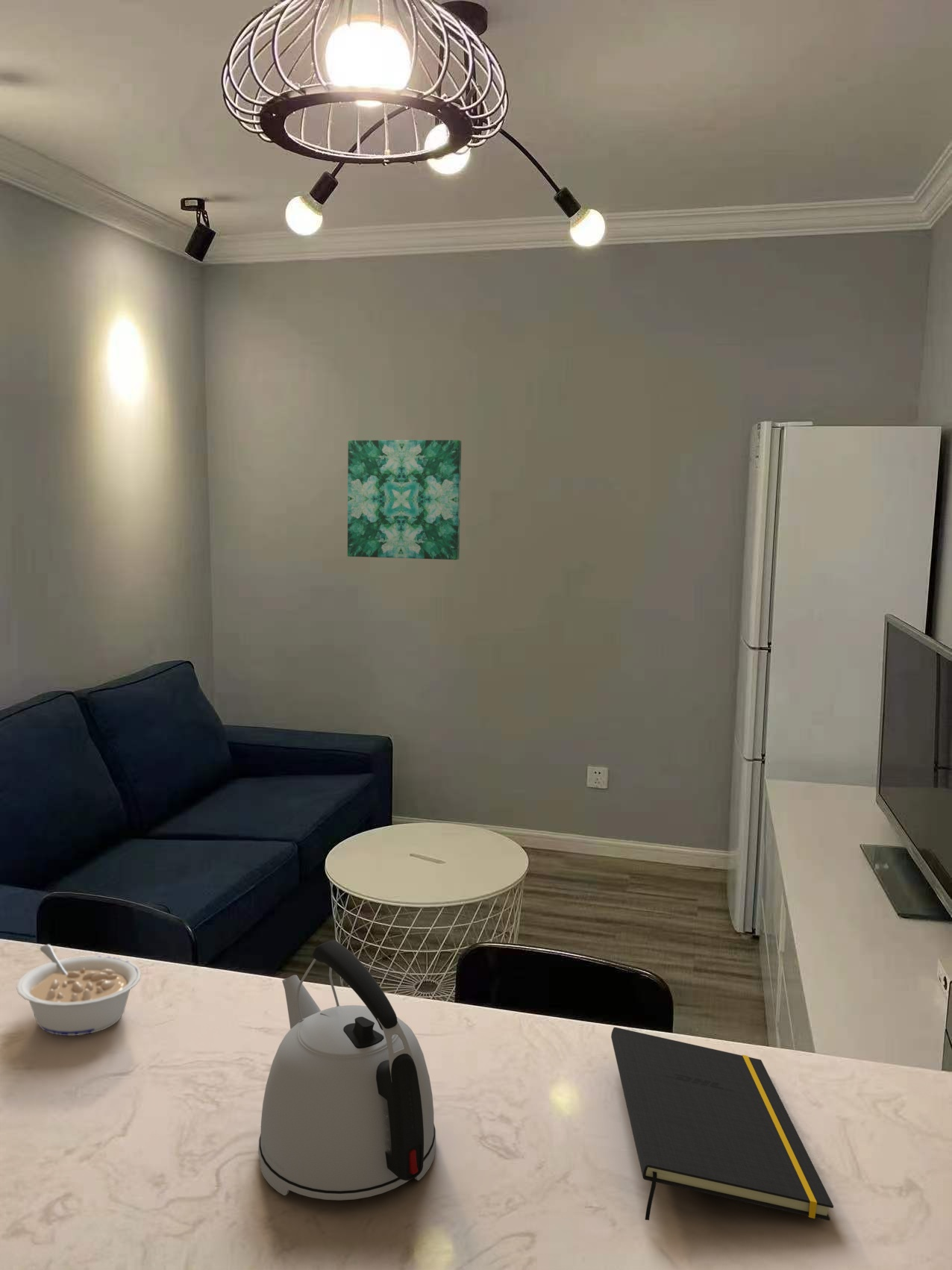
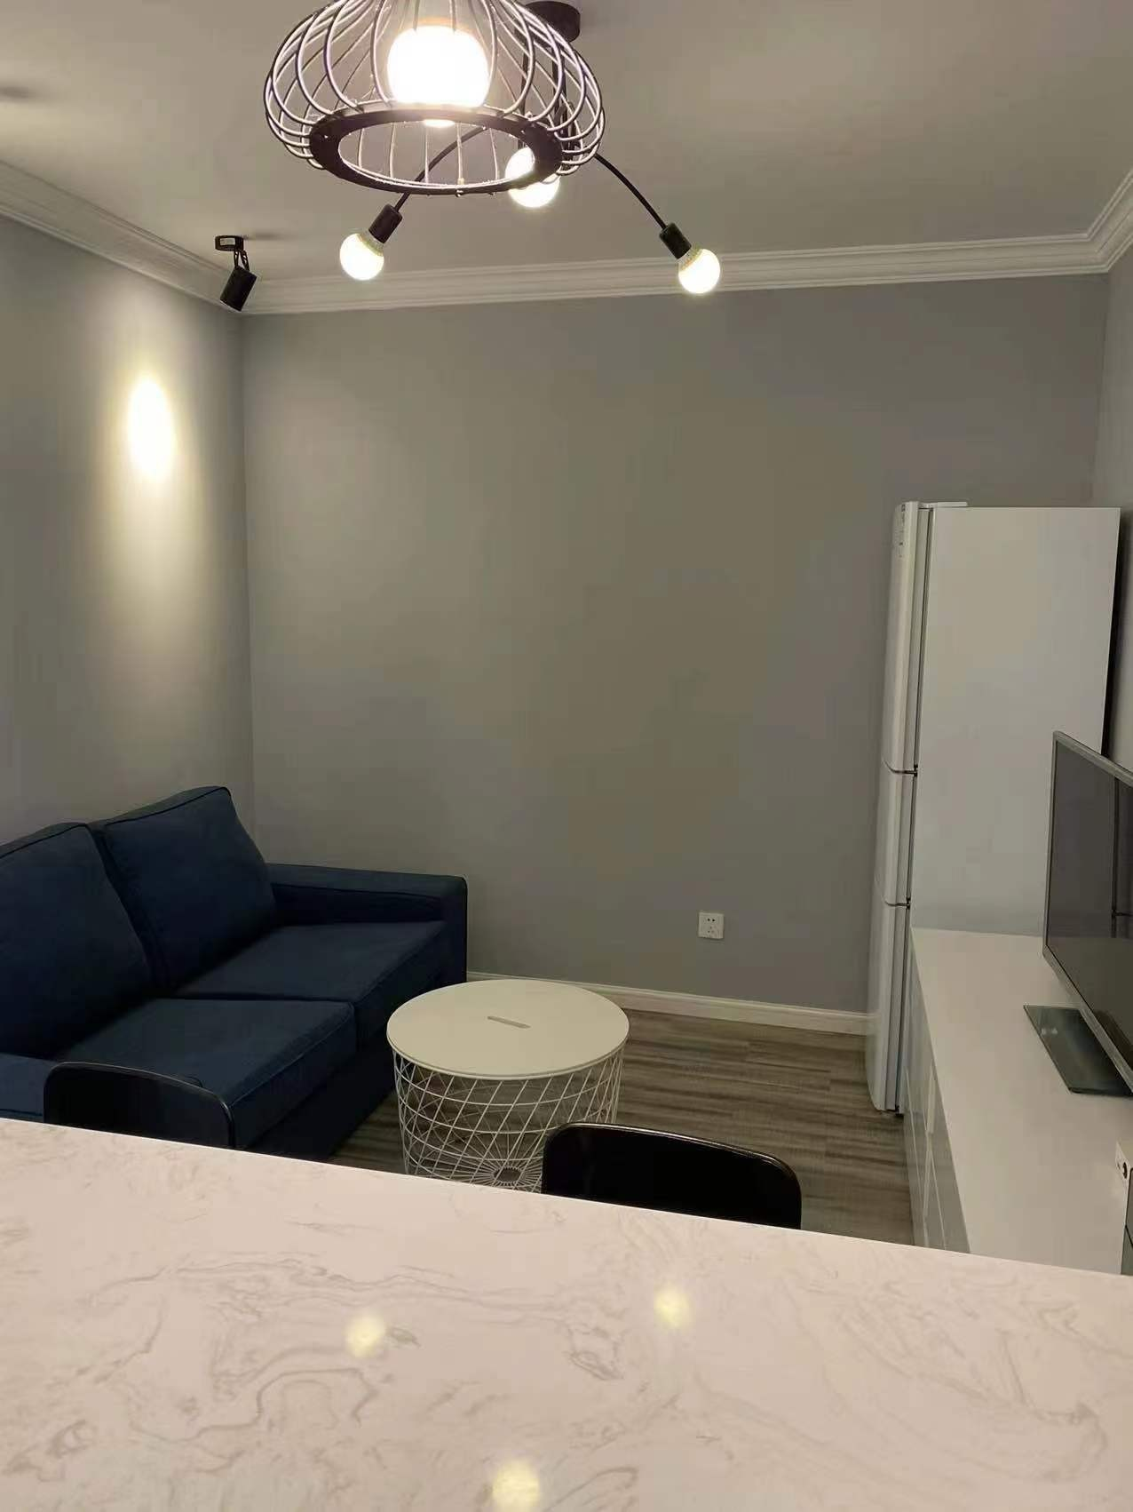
- kettle (345, 1049)
- wall art (403, 499)
- notepad (709, 1112)
- legume (75, 993)
